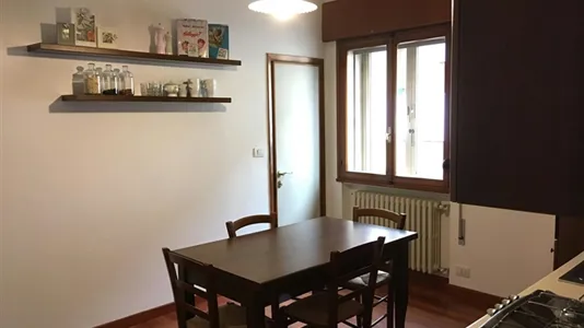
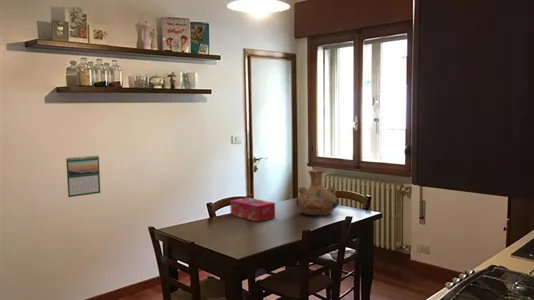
+ vase (317, 191)
+ calendar (83, 175)
+ tissue box (252, 208)
